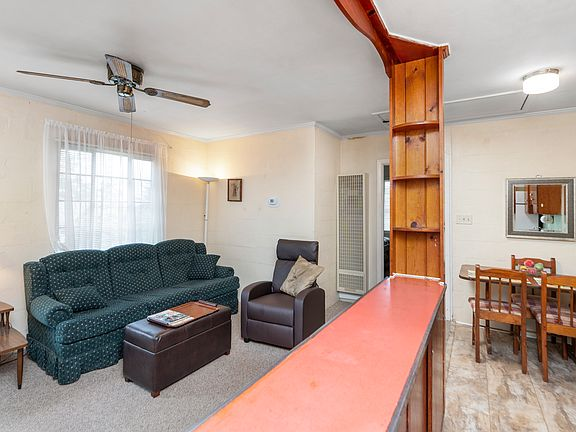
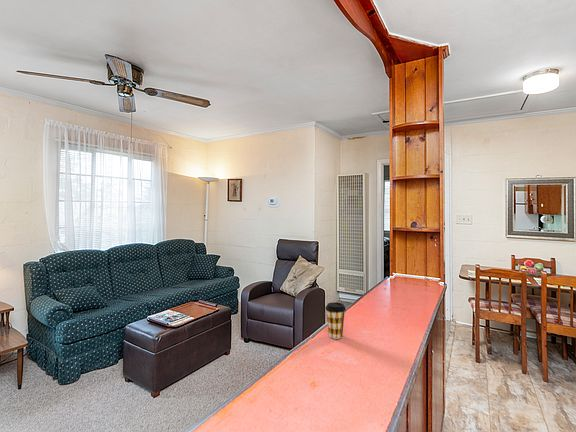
+ coffee cup (335, 320)
